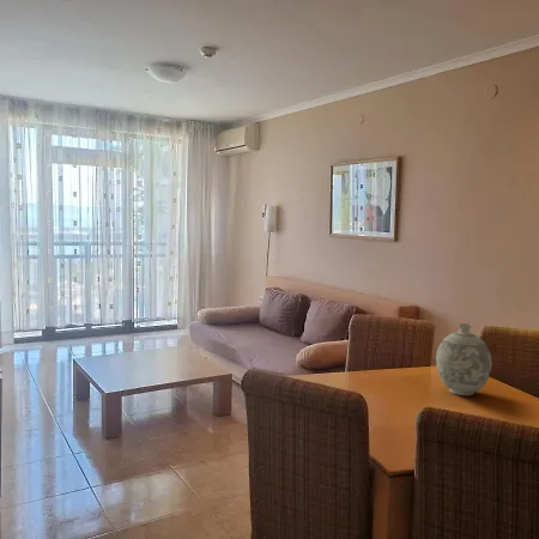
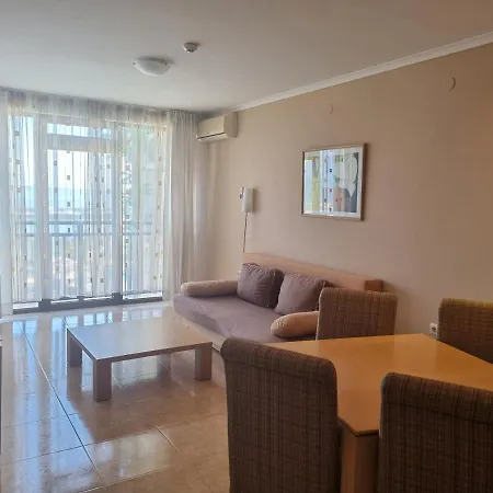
- decorative vase (462, 358)
